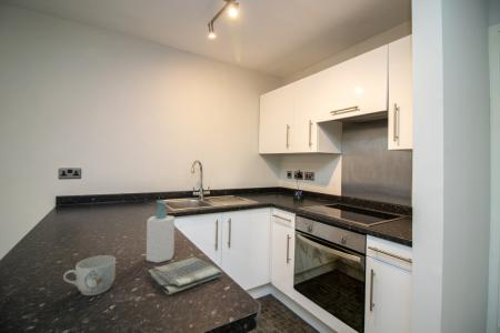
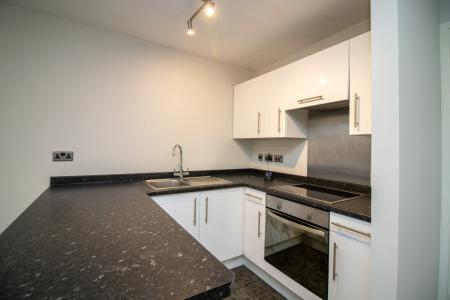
- soap bottle (160, 229)
- dish towel (183, 271)
- mug (90, 276)
